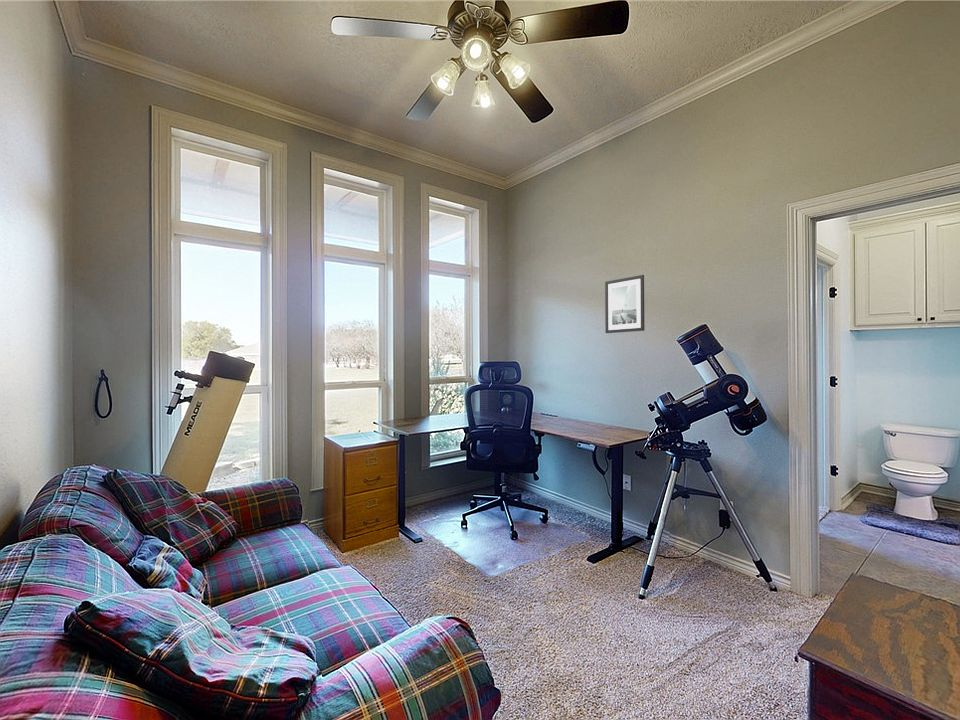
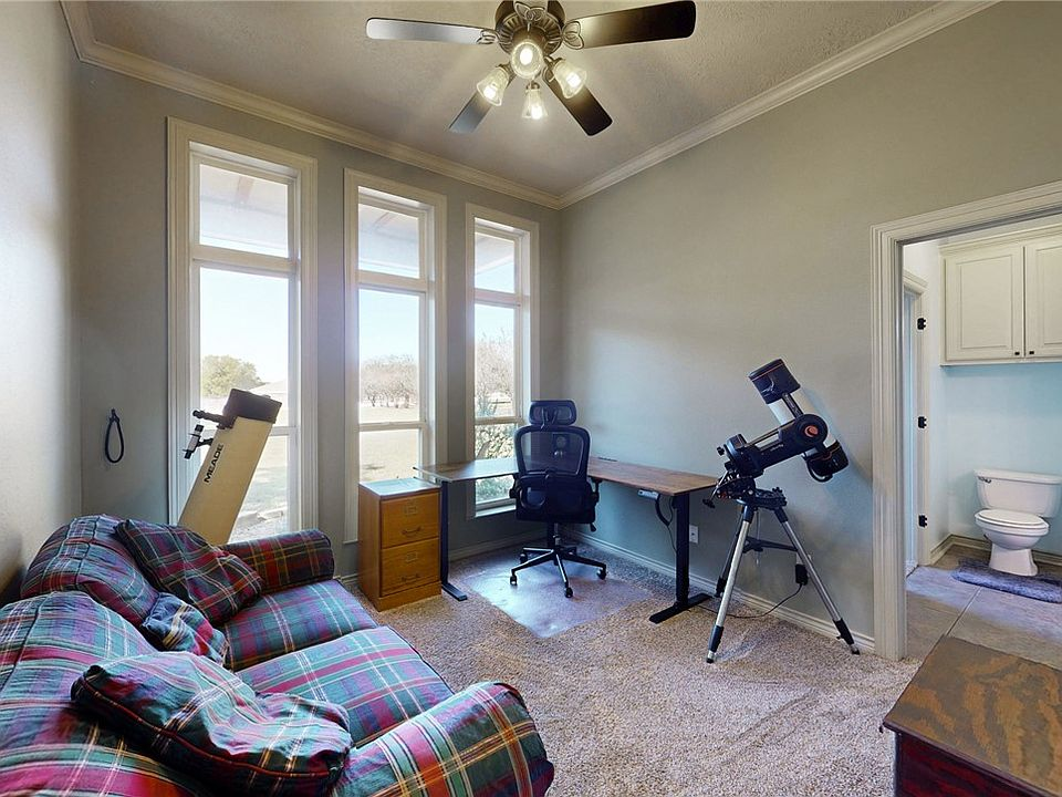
- wall art (624, 305)
